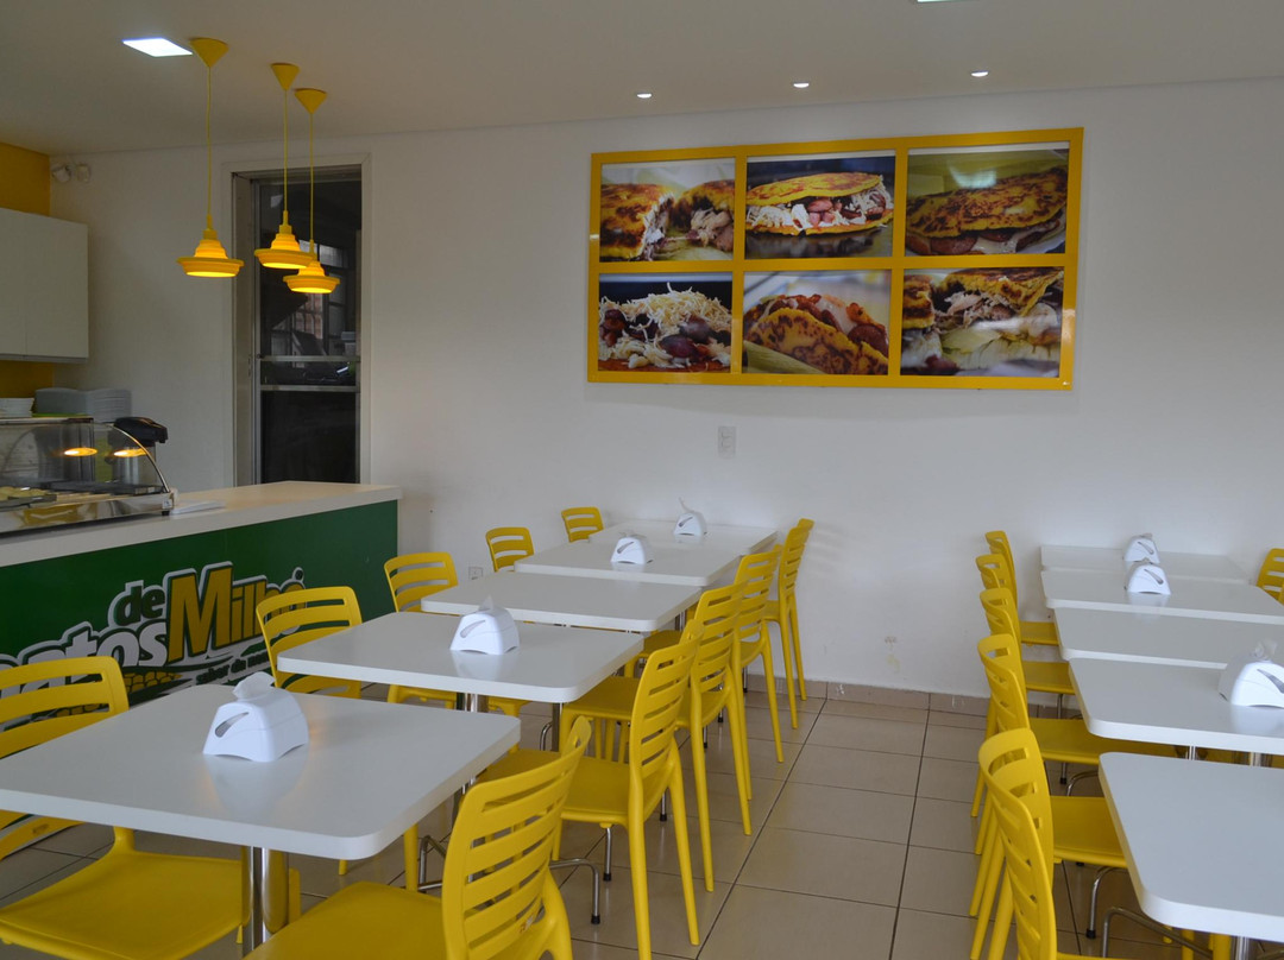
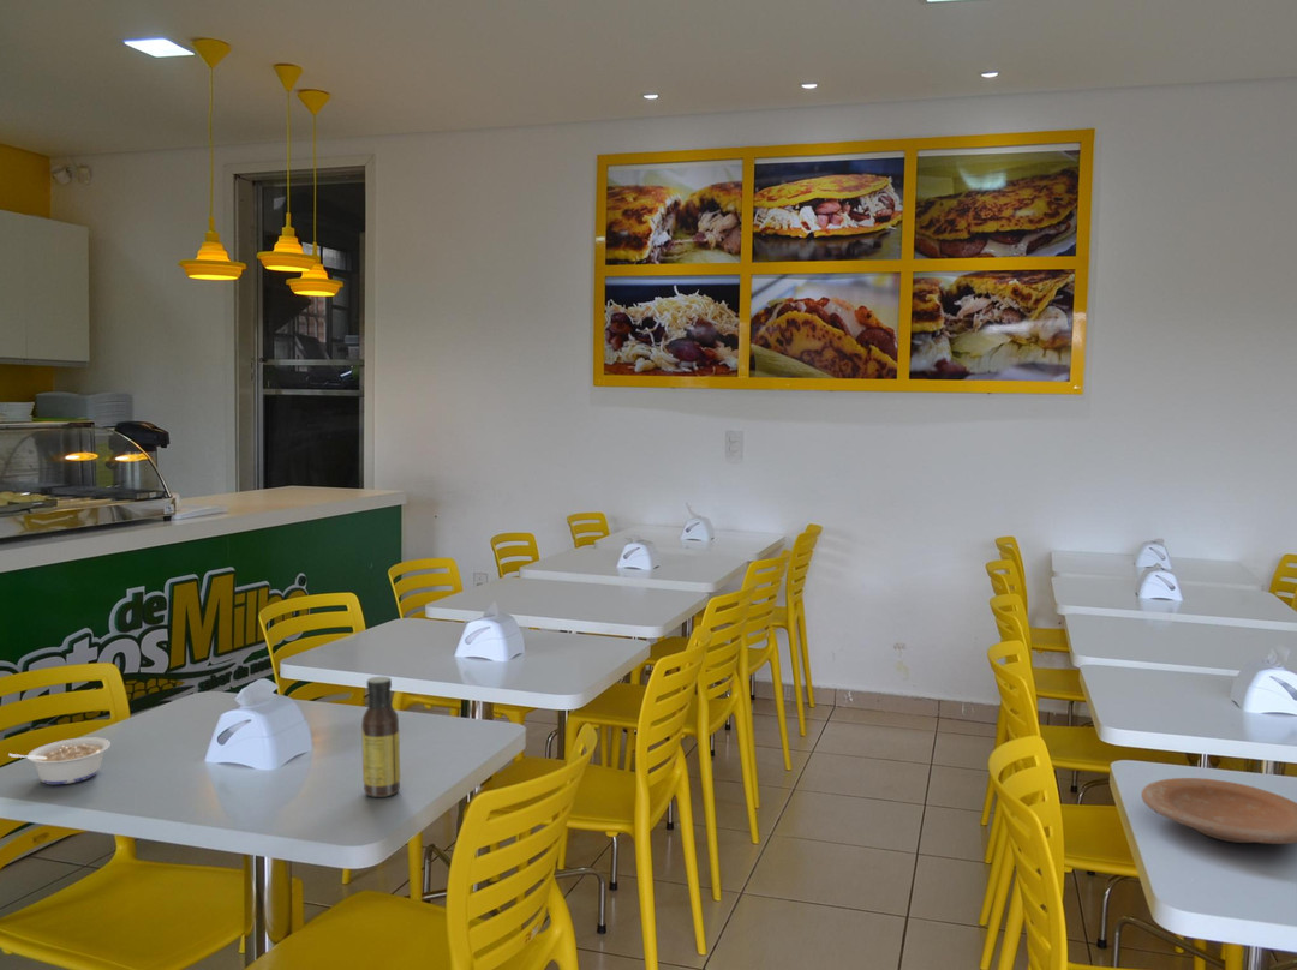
+ plate (1227, 816)
+ legume (67, 760)
+ sauce bottle (381, 735)
